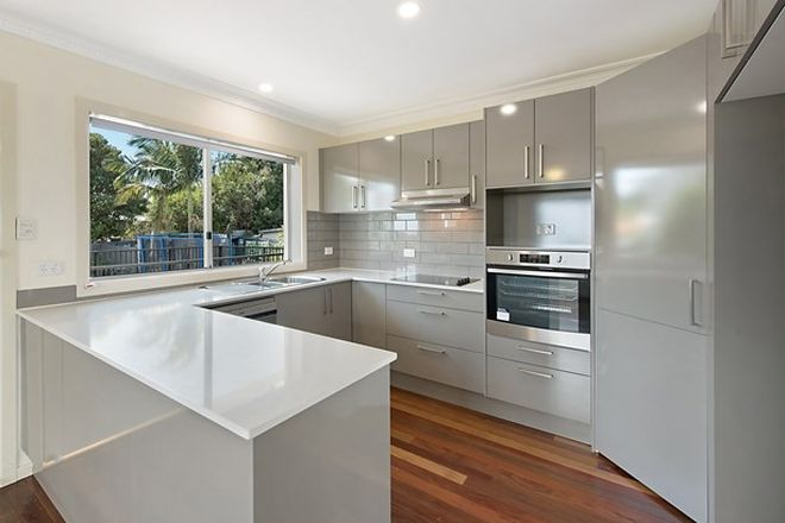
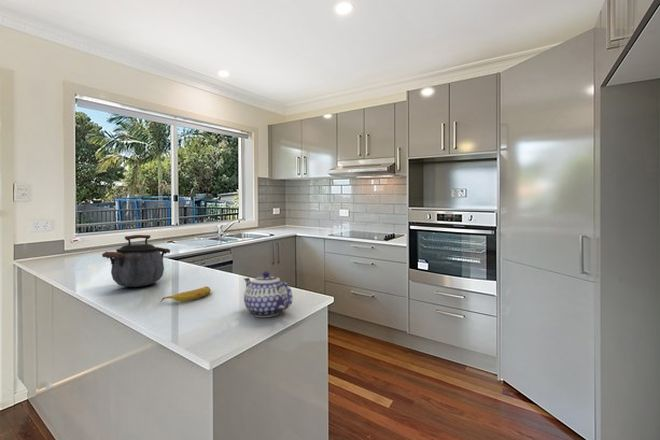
+ kettle (138, 260)
+ teapot (266, 292)
+ fruit (190, 293)
